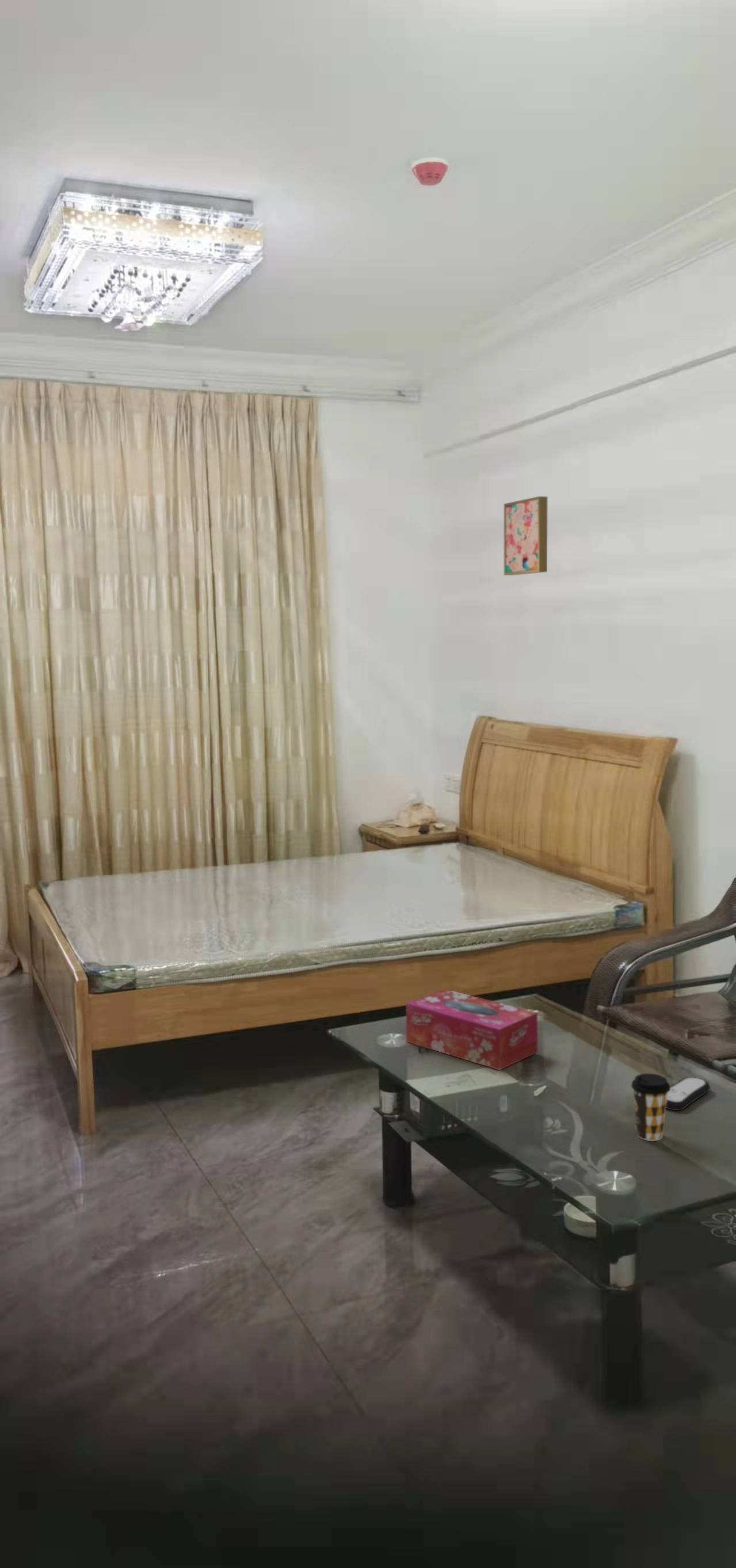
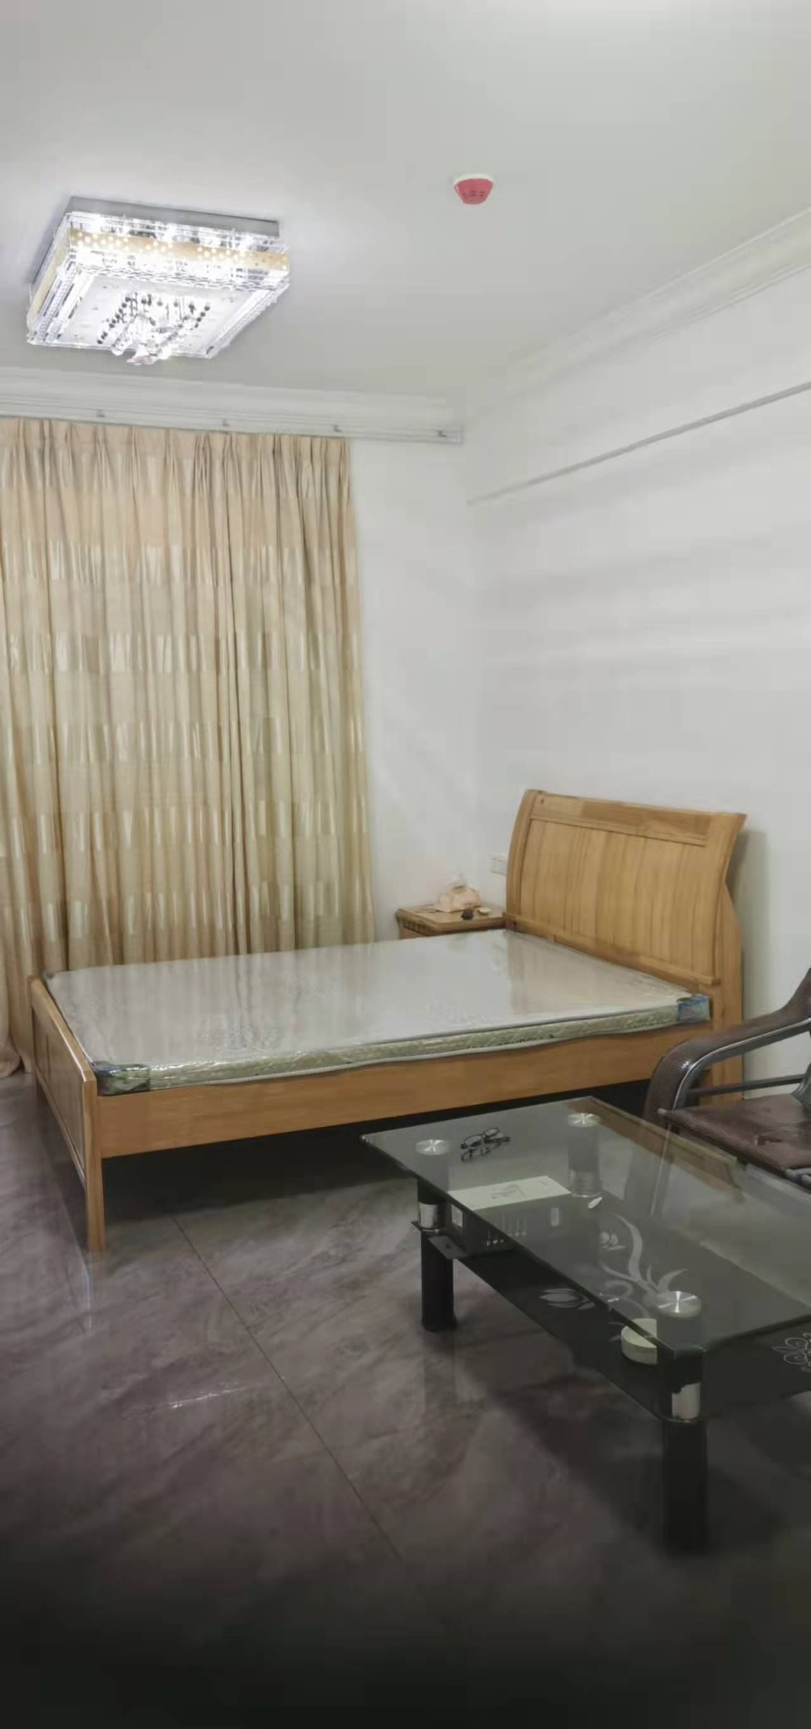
- wall art (525, 537)
- coffee cup (650, 1107)
- tissue box (471, 1027)
- remote control (682, 1093)
